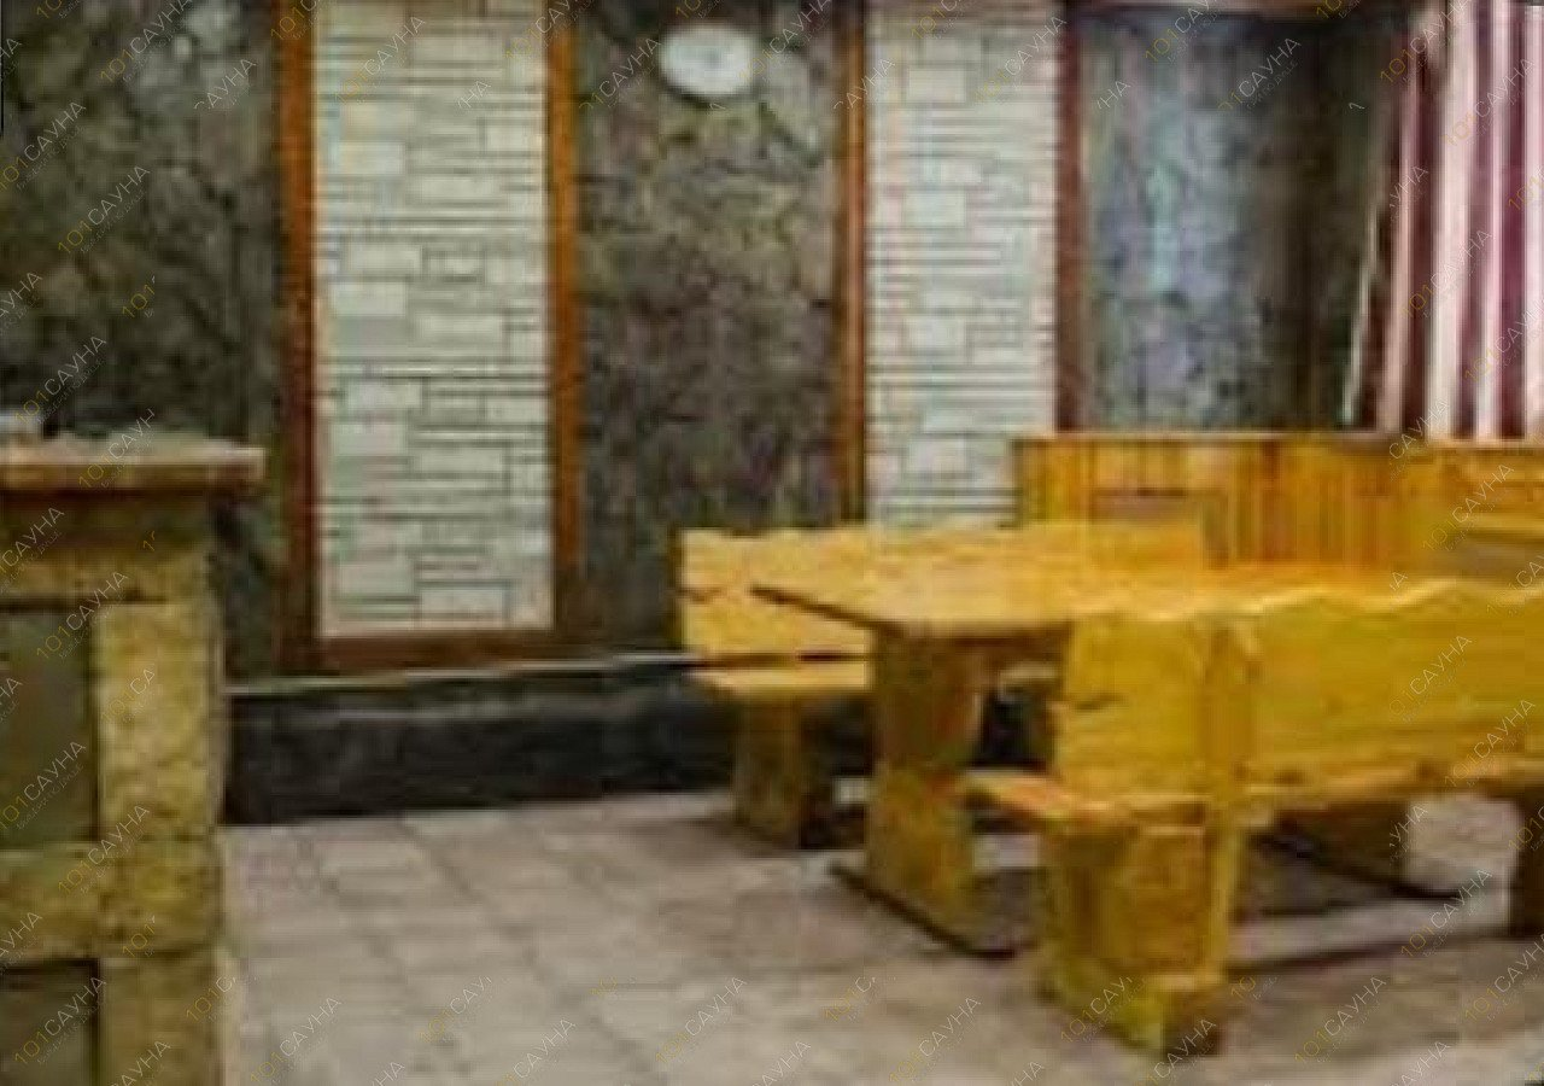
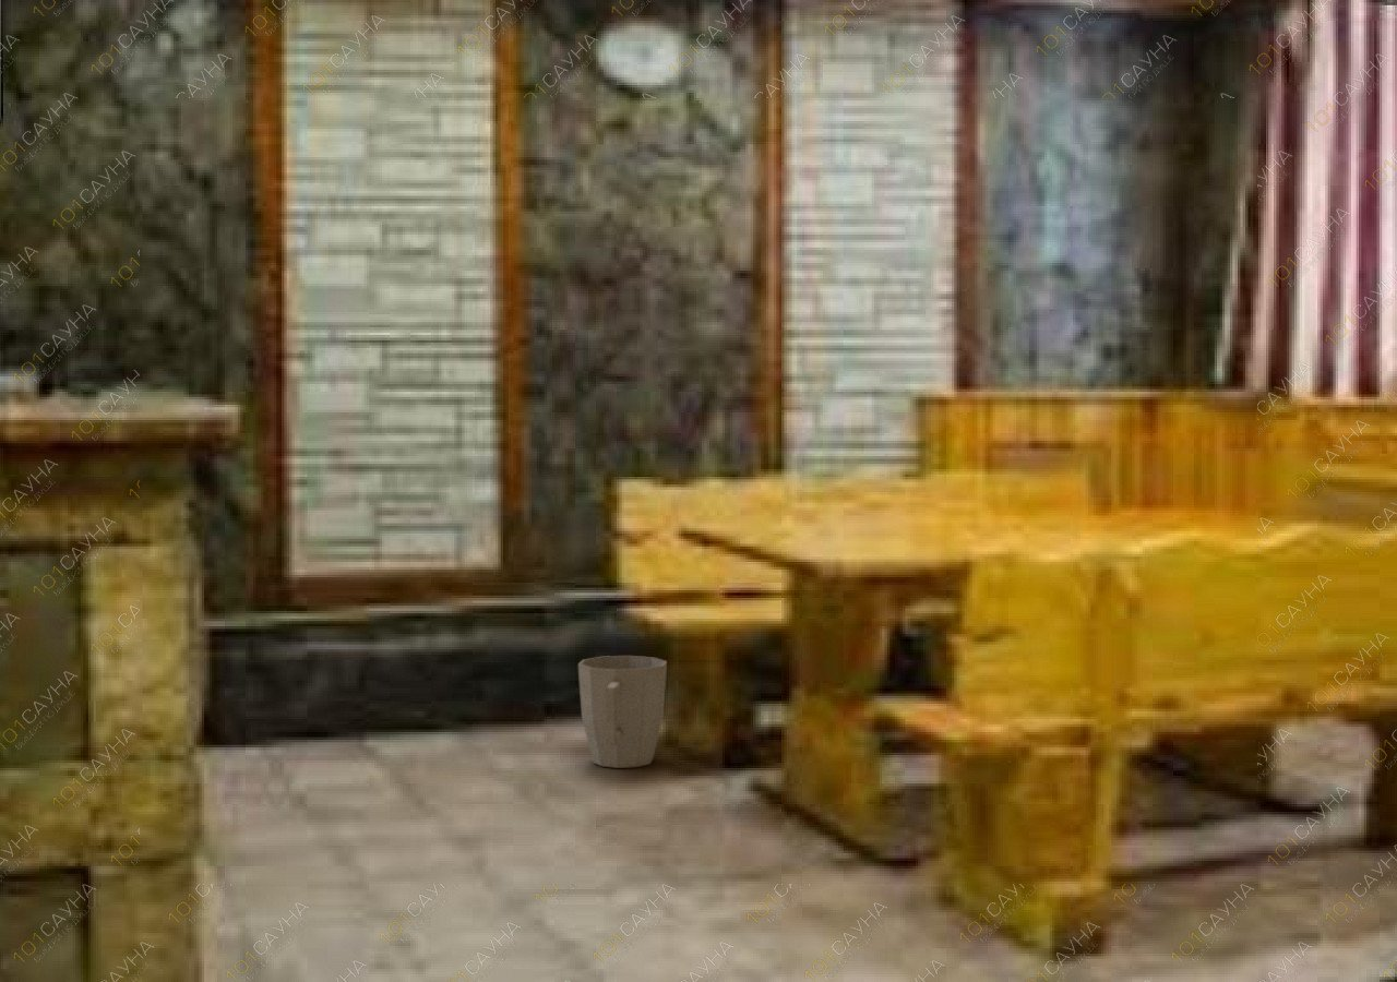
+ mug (625, 714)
